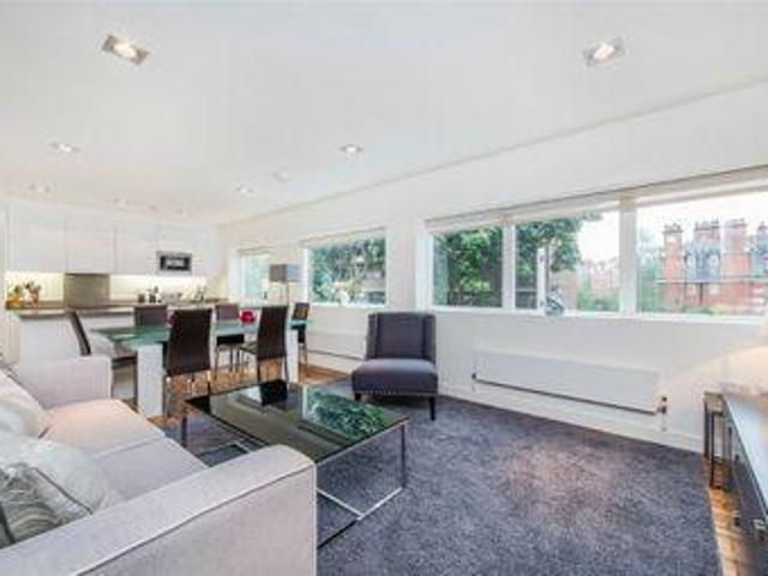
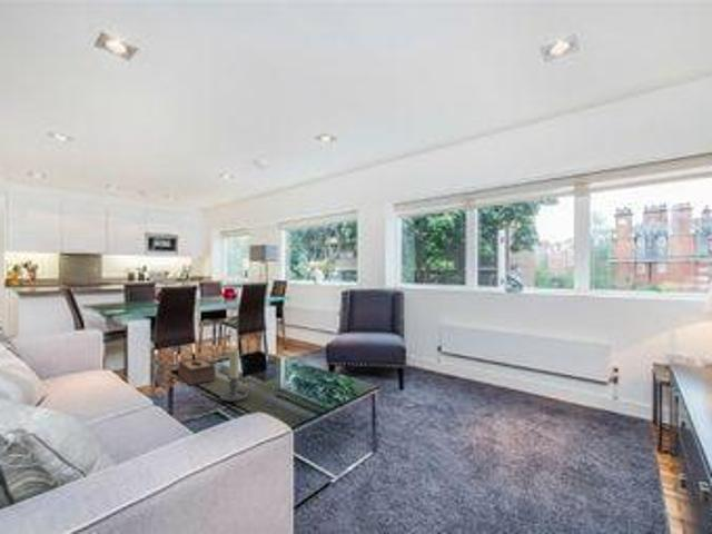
+ candle holder (236, 373)
+ tissue box (196, 370)
